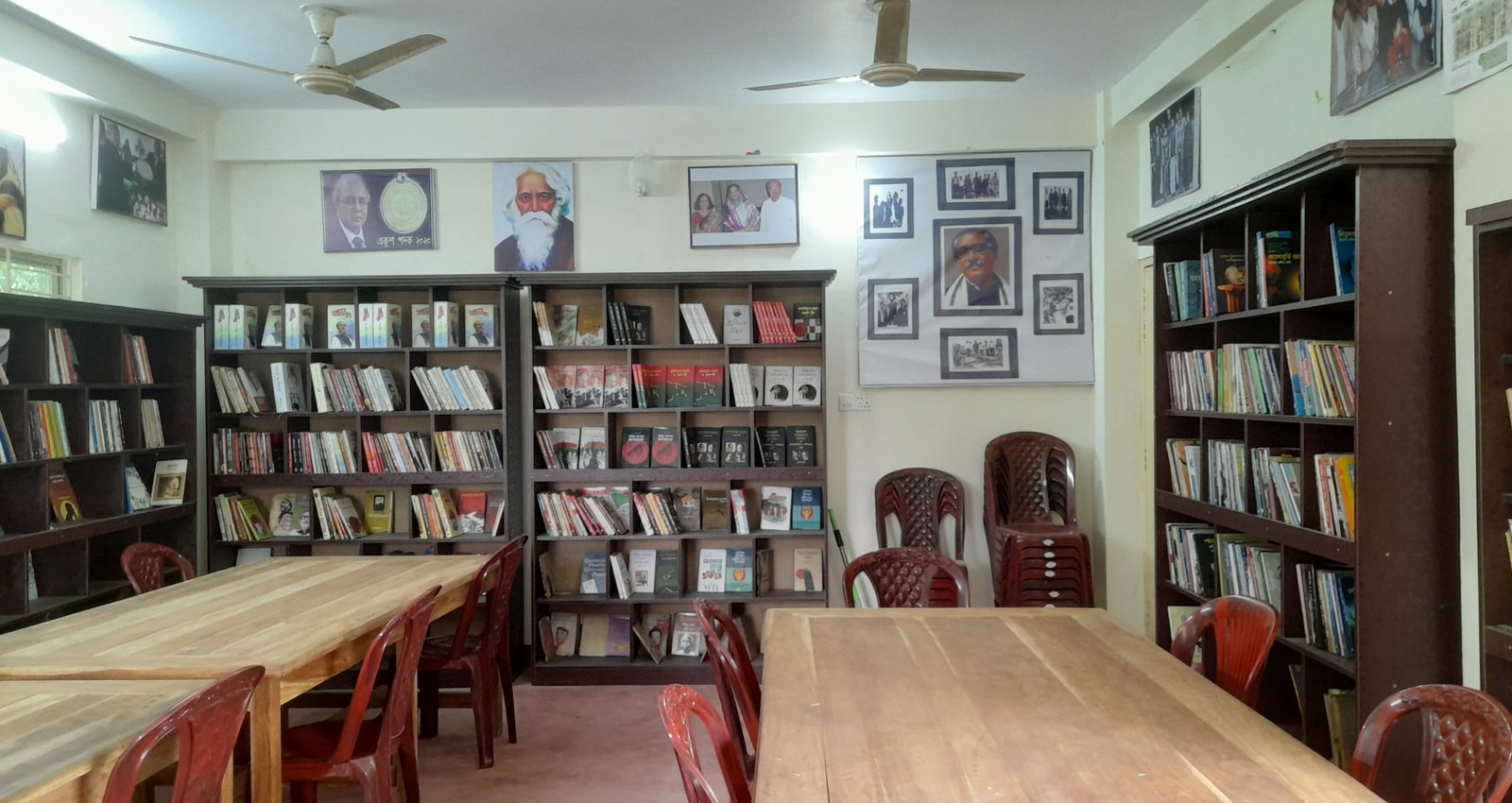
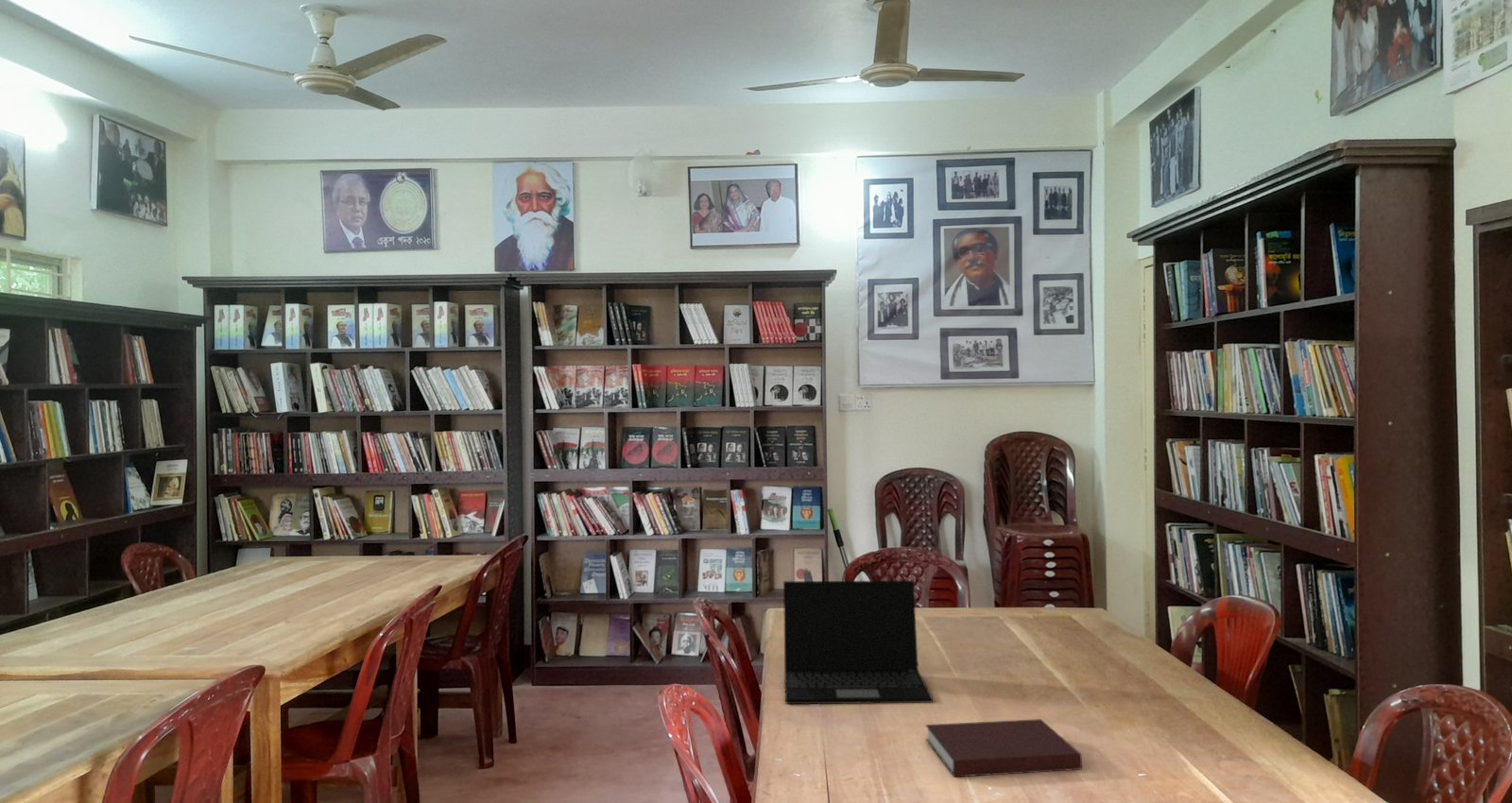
+ notebook (1000, 746)
+ laptop (852, 638)
